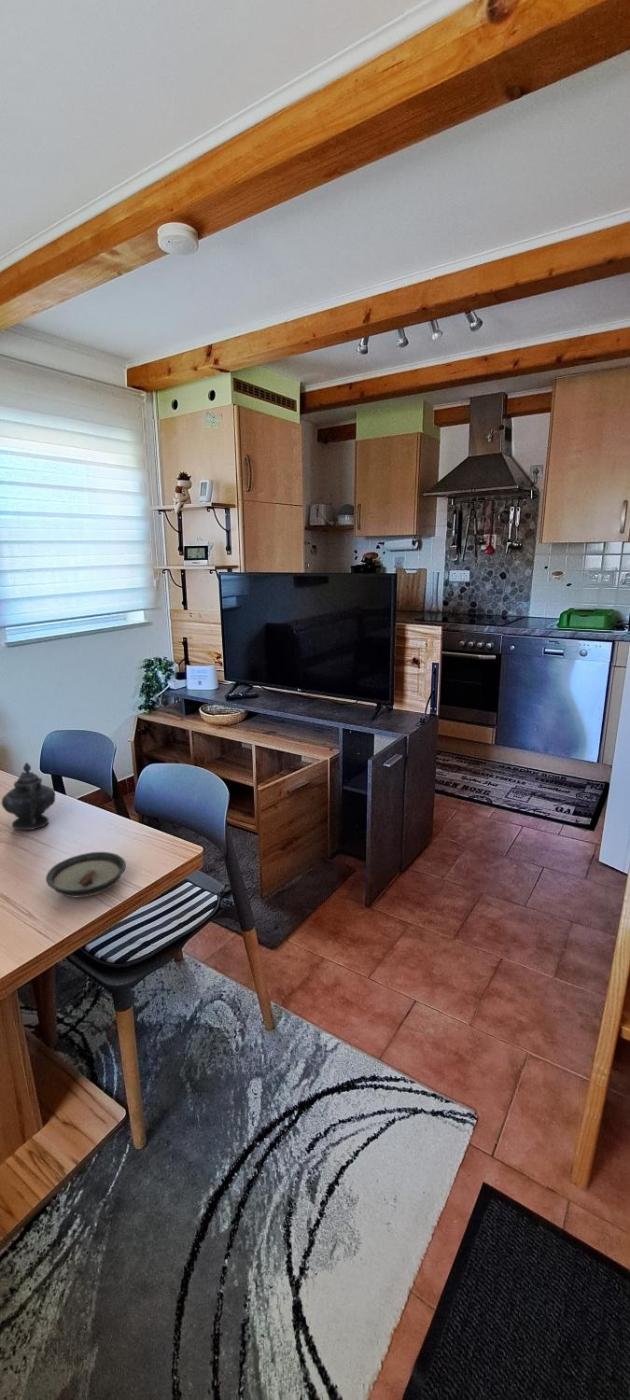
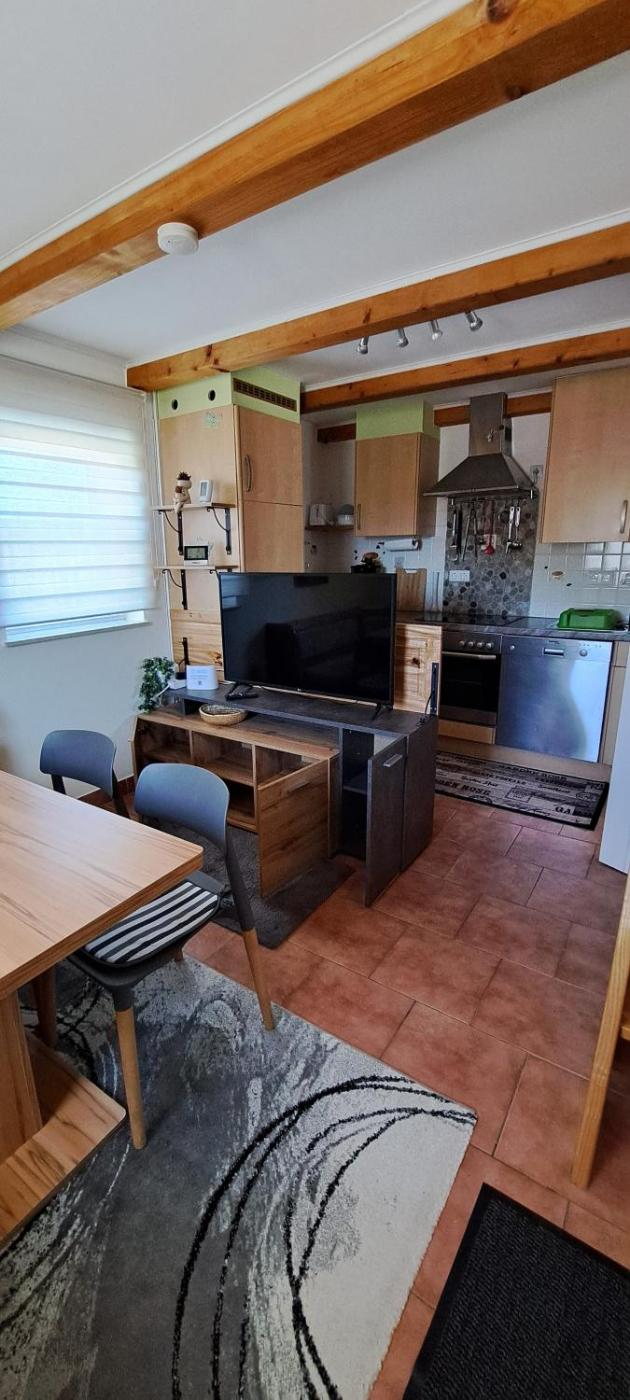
- teapot (27, 793)
- saucer (87, 878)
